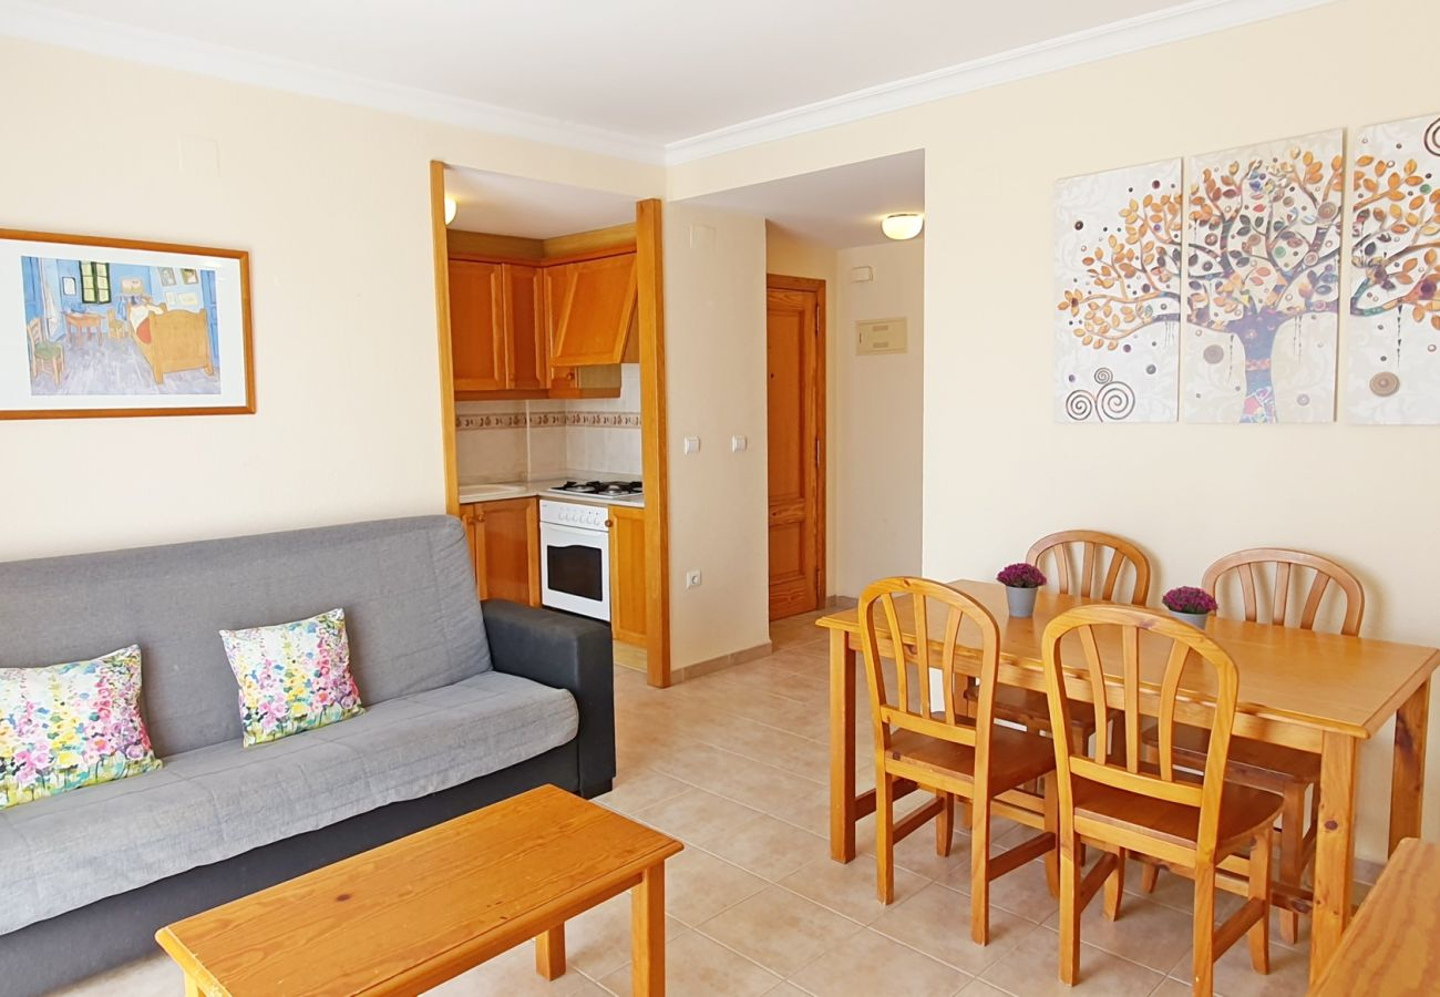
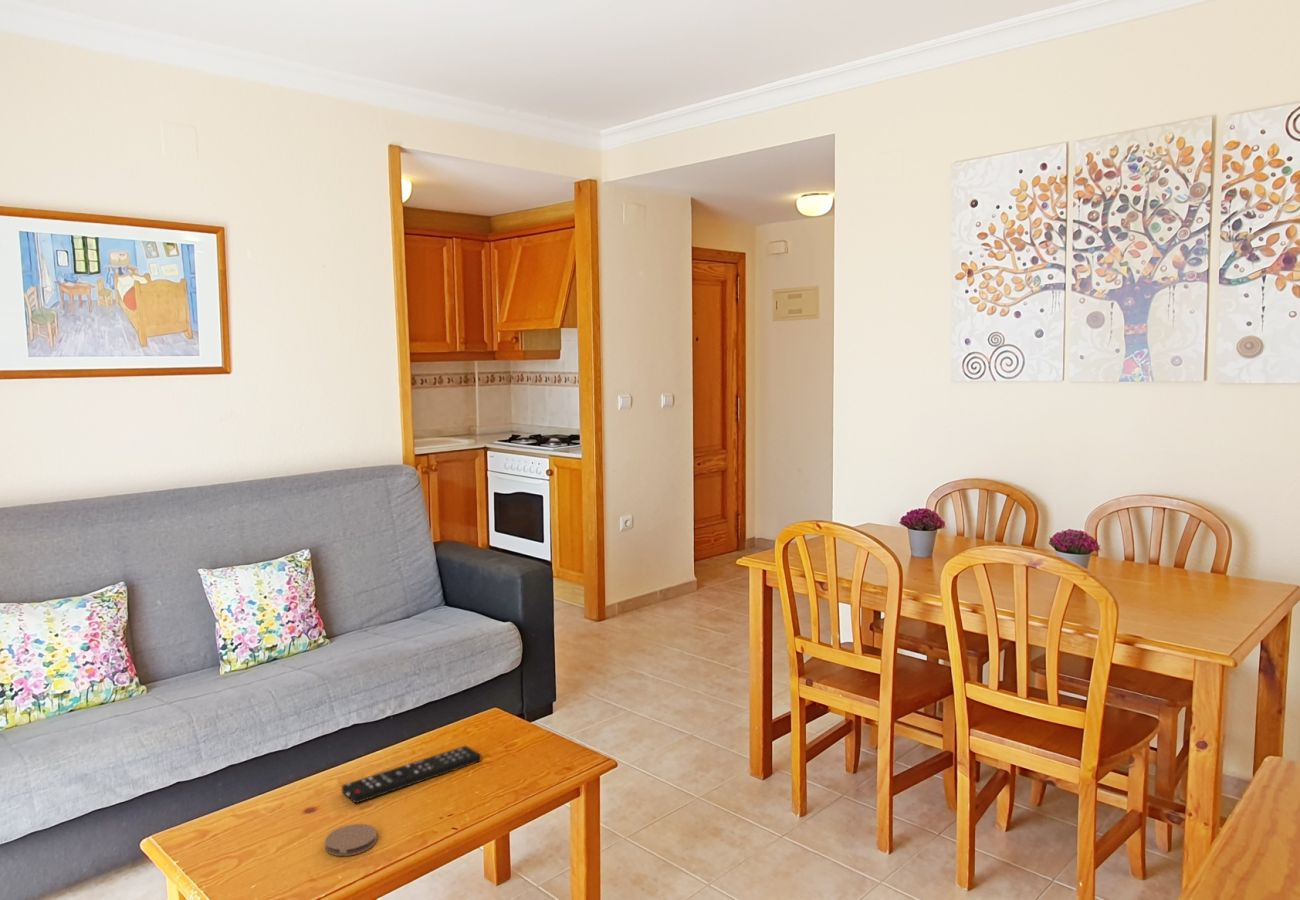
+ coaster (351, 839)
+ remote control (413, 771)
